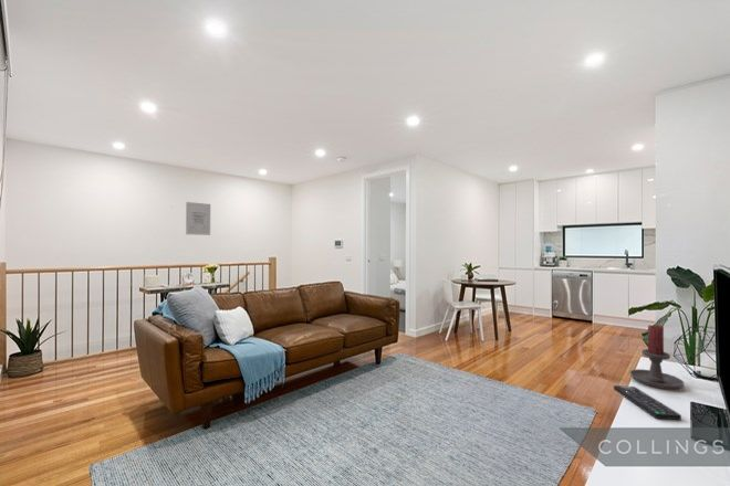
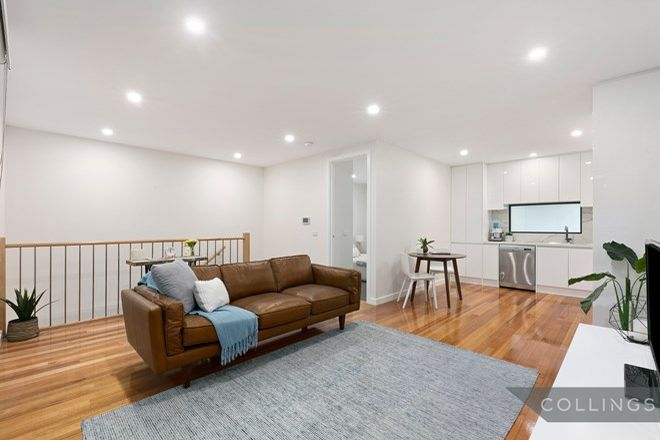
- candle holder (655, 351)
- wall art (198, 219)
- remote control (644, 401)
